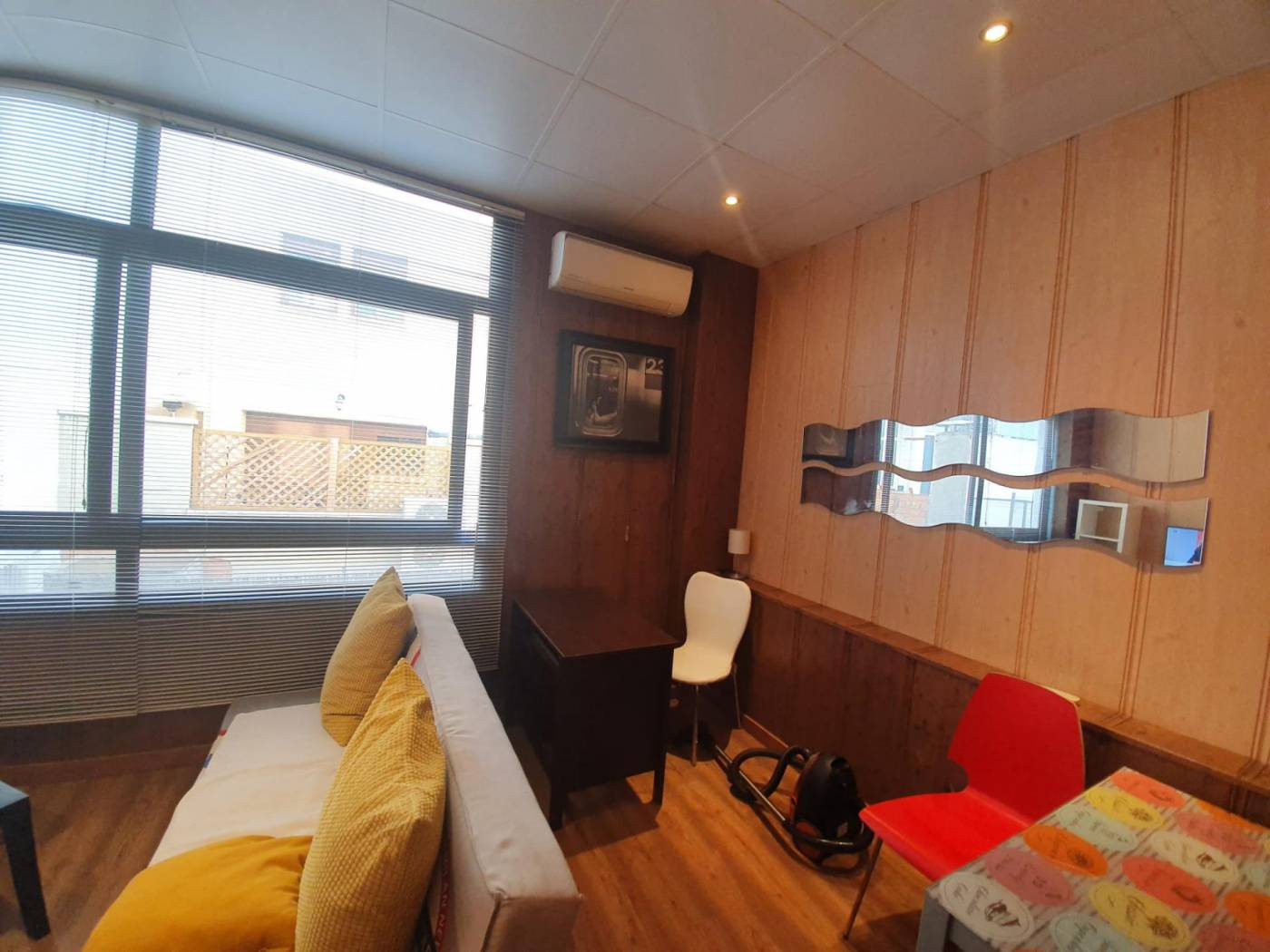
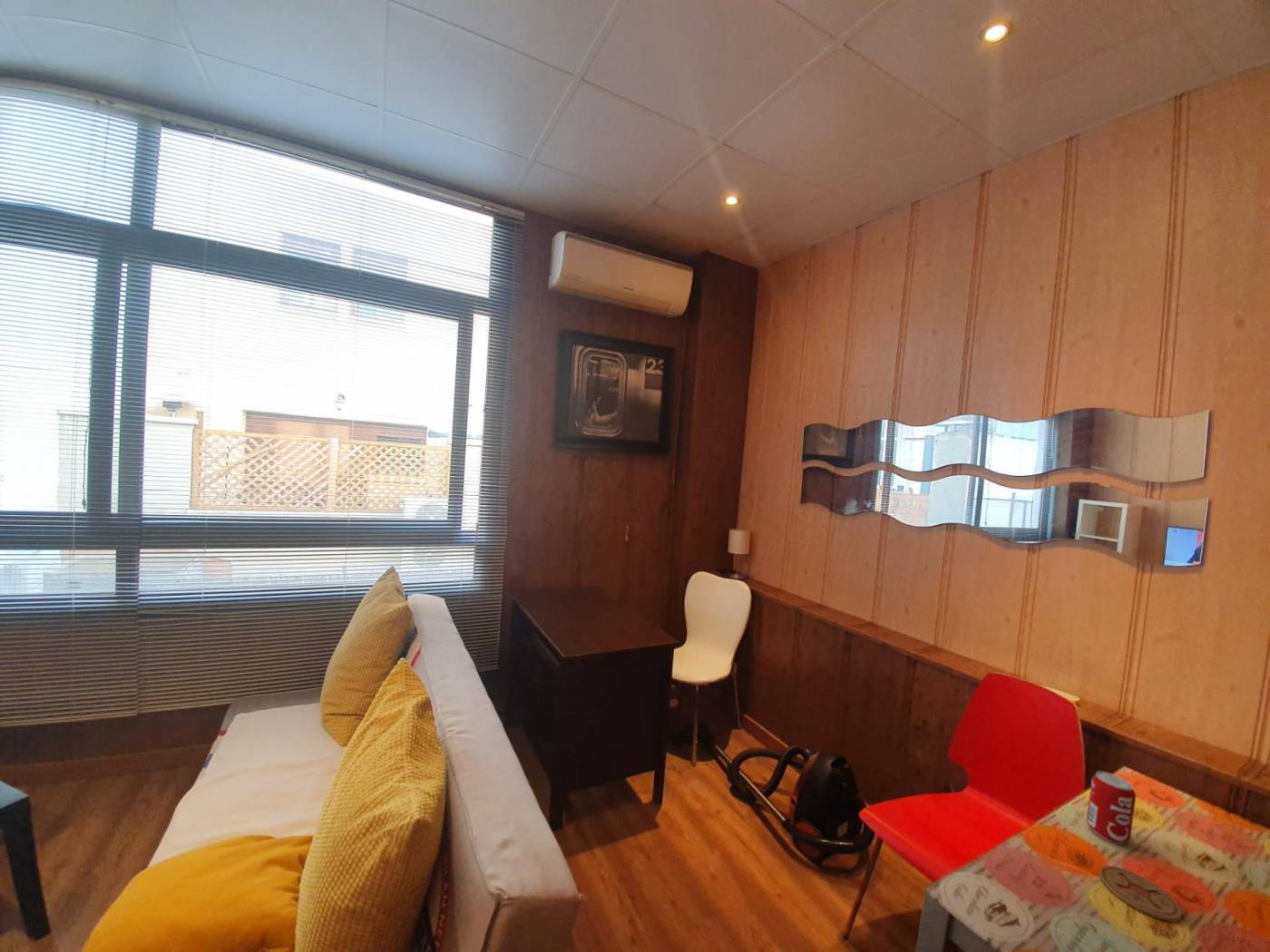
+ coaster (1138, 891)
+ beverage can (1110, 806)
